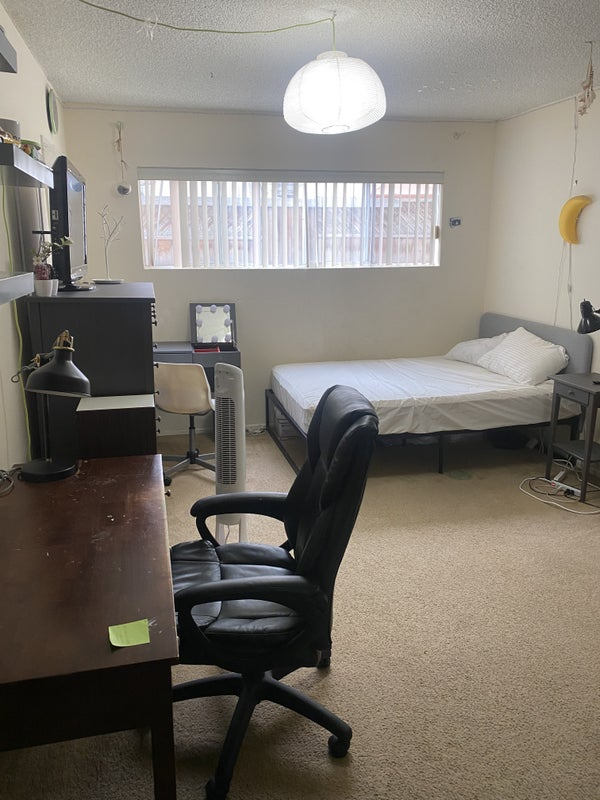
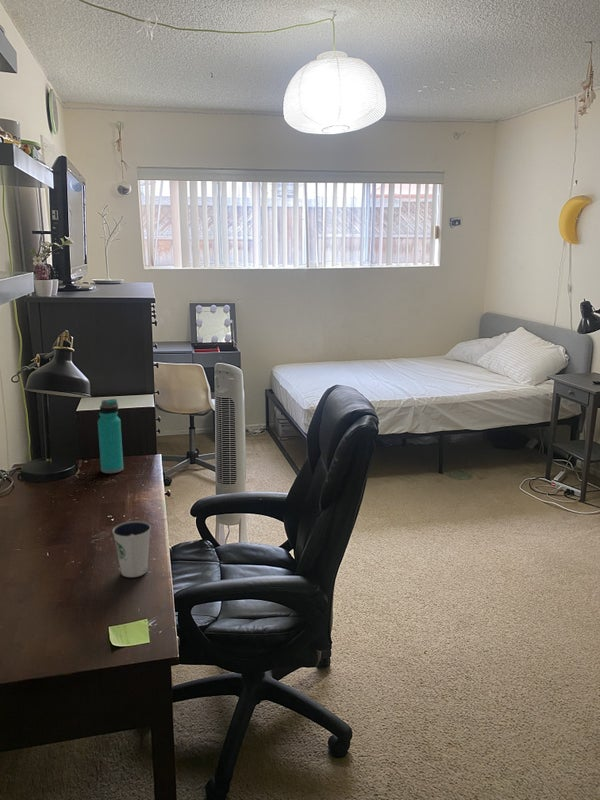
+ dixie cup (133, 550)
+ water bottle (110, 435)
